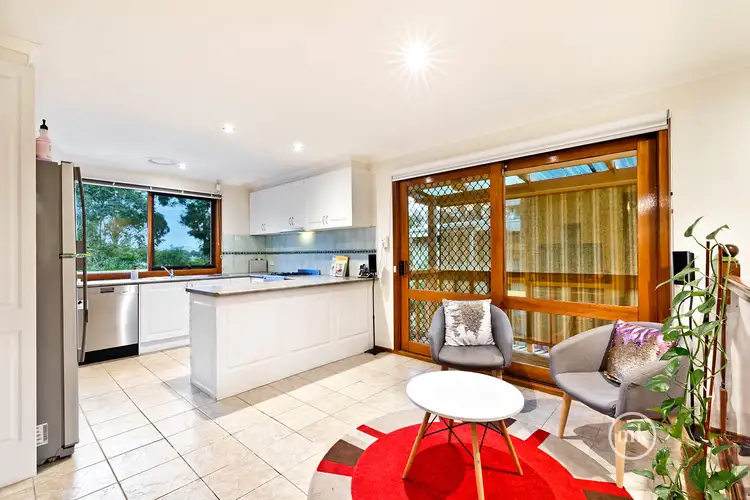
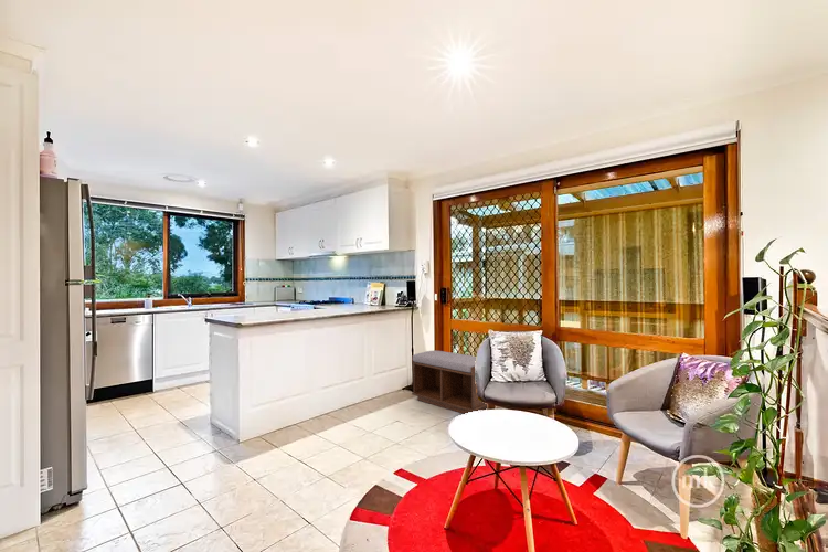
+ bench (452, 379)
